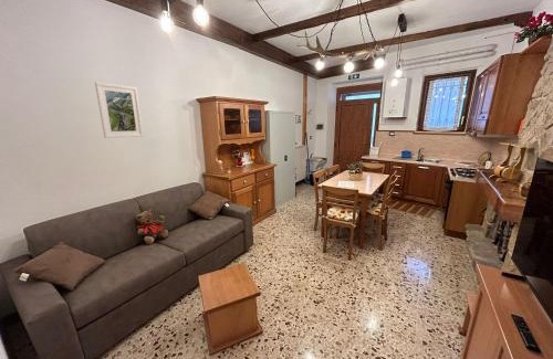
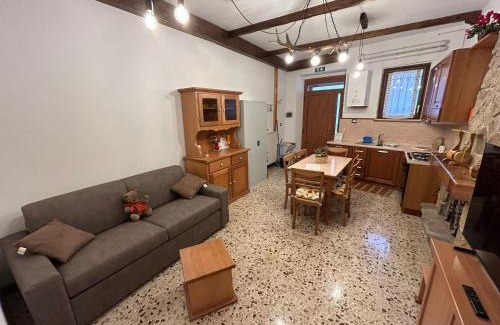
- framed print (121, 112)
